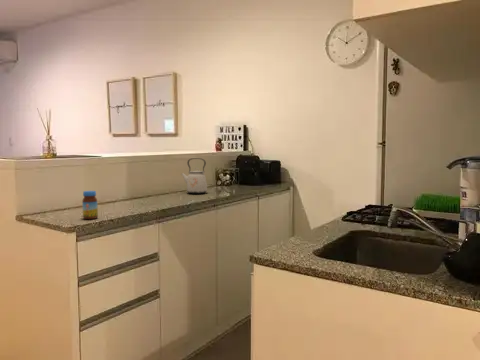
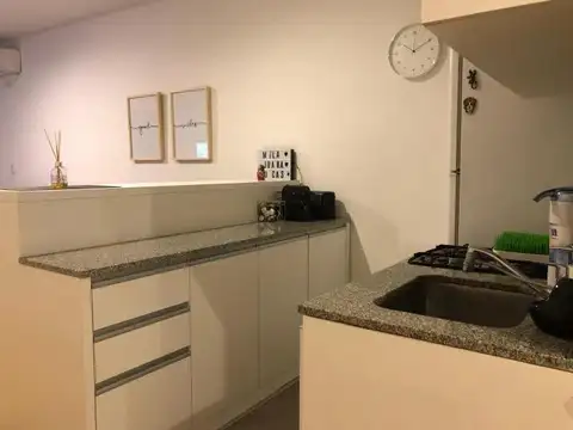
- jar (90, 204)
- kettle (193, 175)
